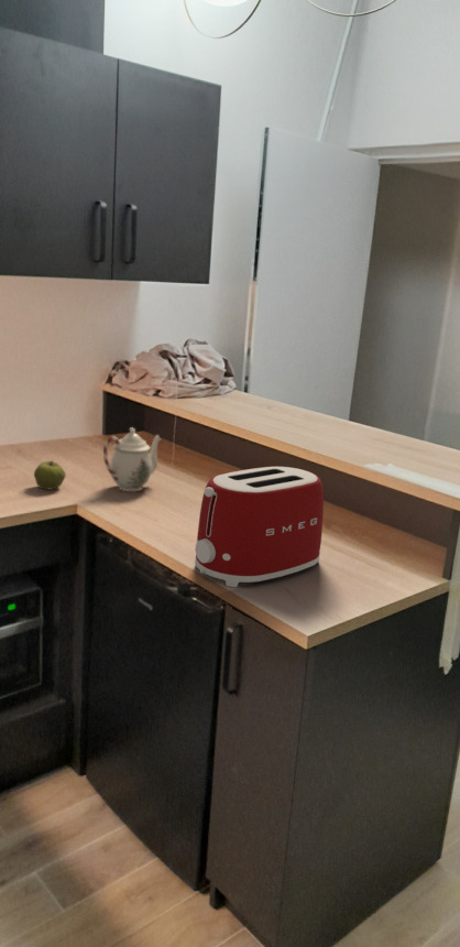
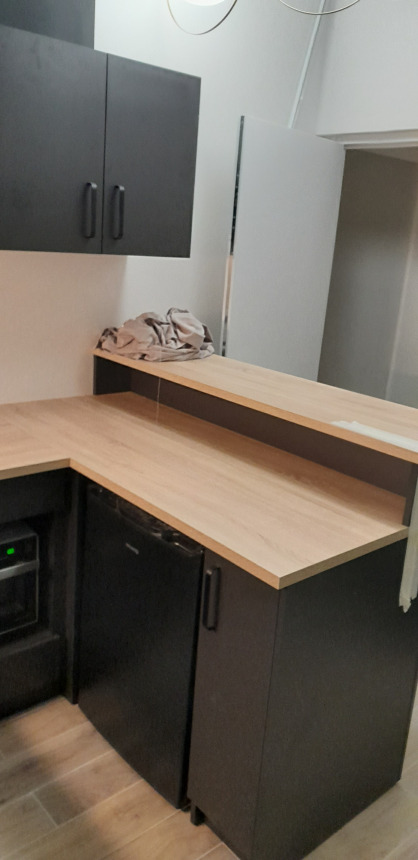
- toaster (260, 521)
- apple (50, 474)
- teapot (132, 457)
